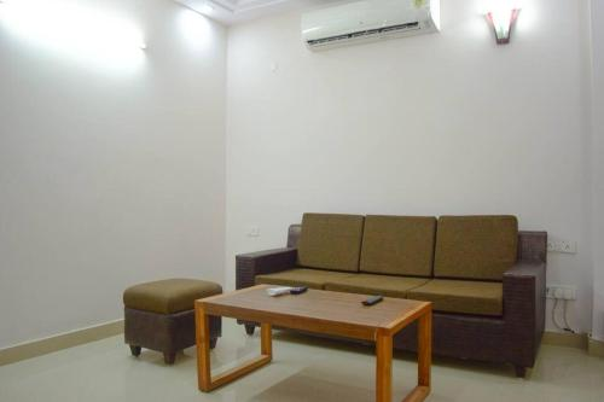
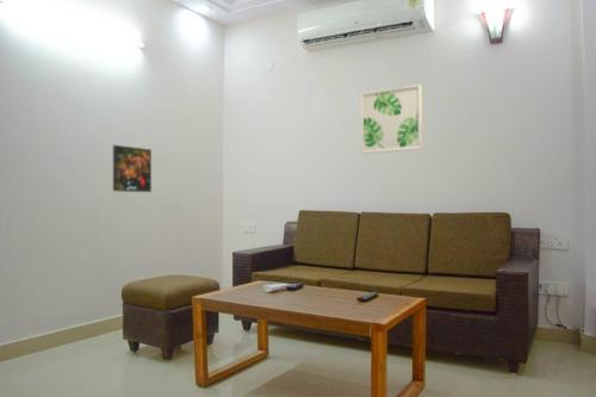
+ wall art (390, 119)
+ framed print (132, 169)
